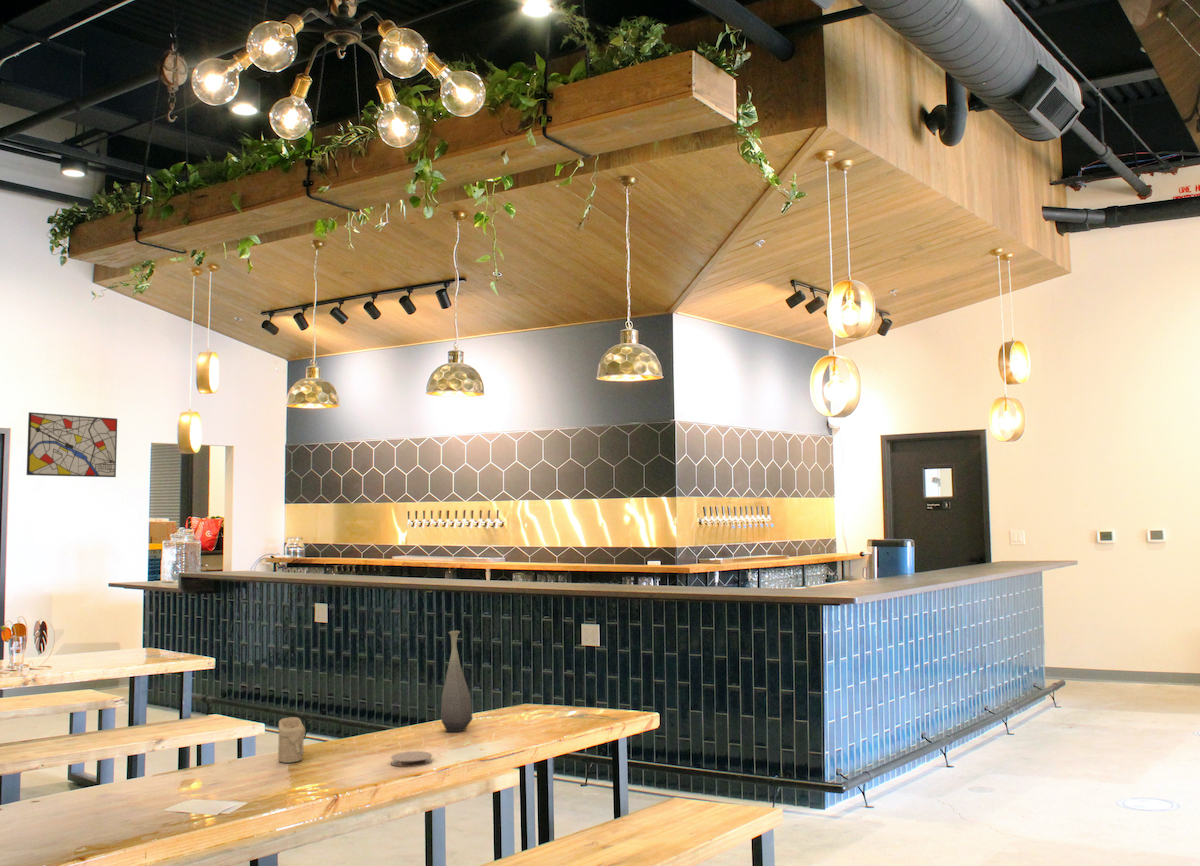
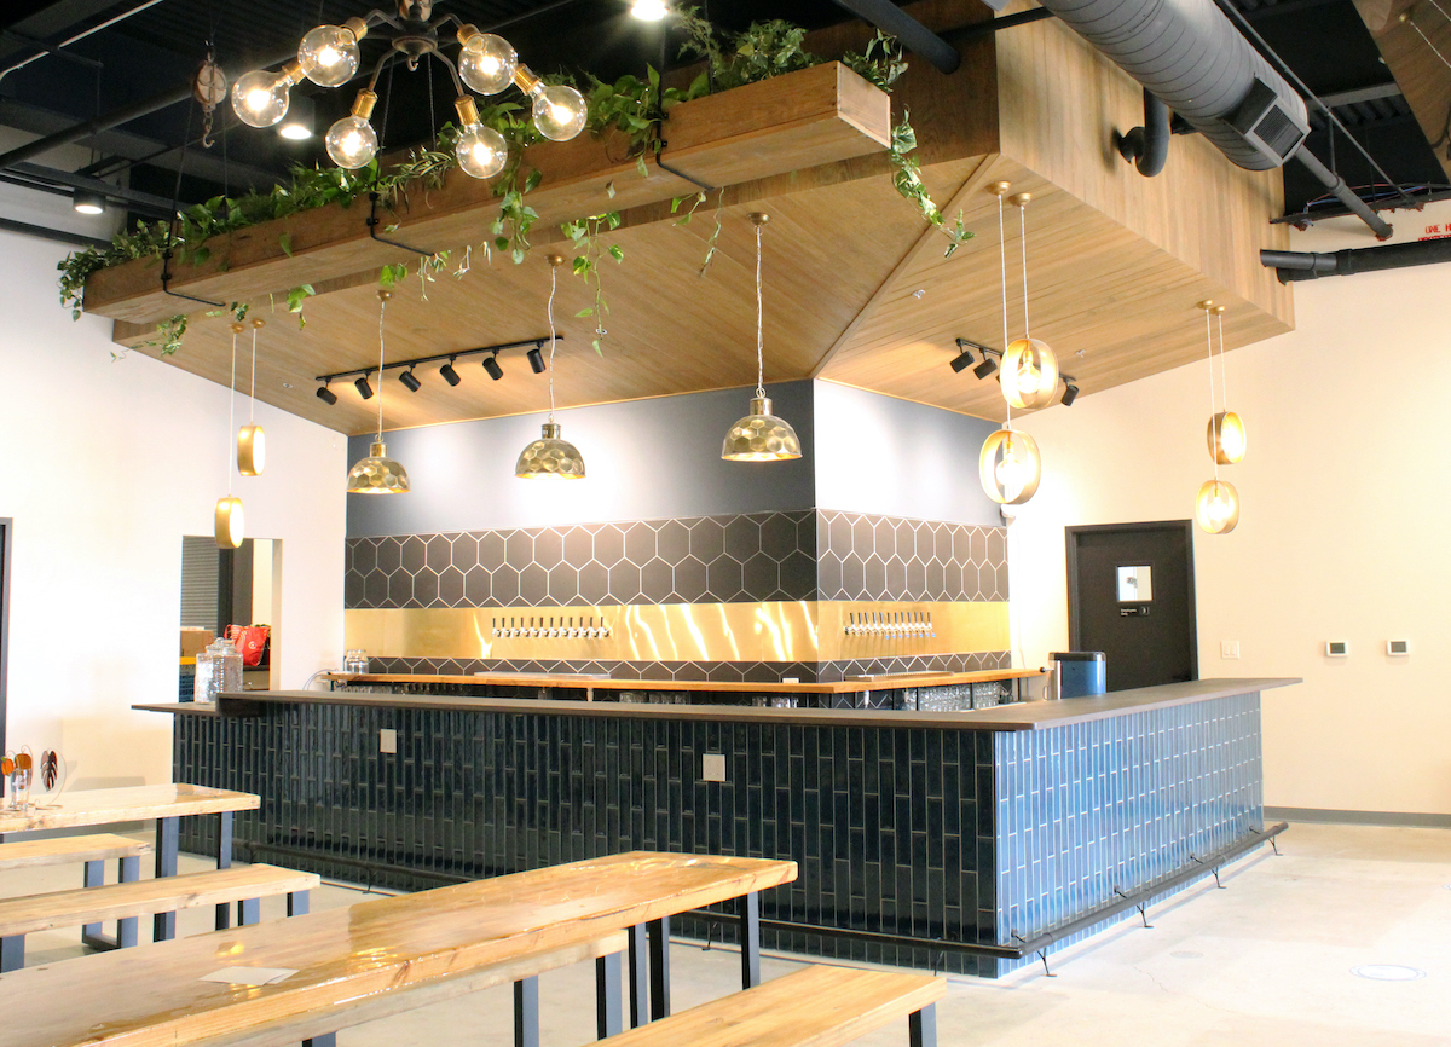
- candle (291, 739)
- bottle (454, 680)
- wall art (73, 445)
- coaster (411, 759)
